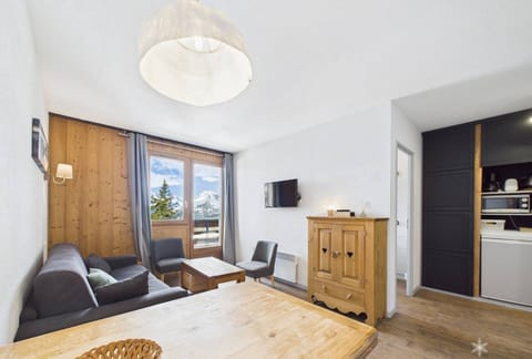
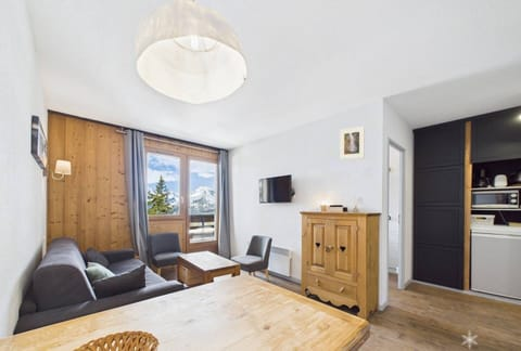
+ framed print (352, 143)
